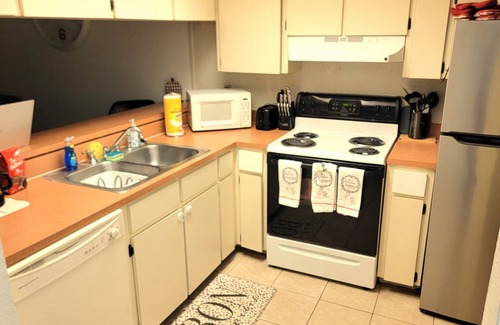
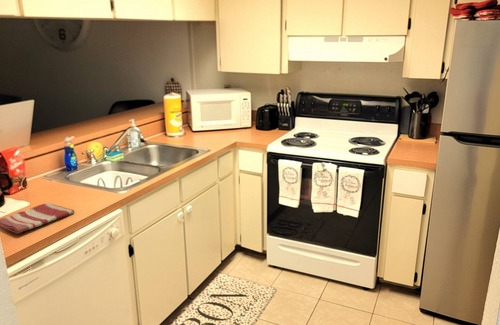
+ dish towel (34, 216)
